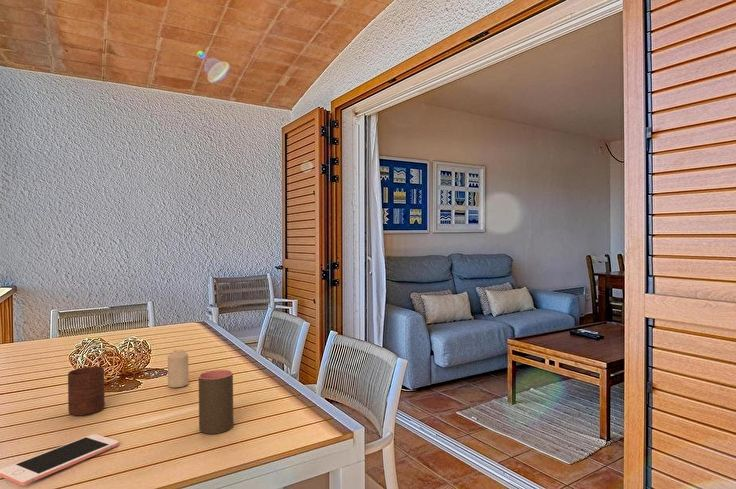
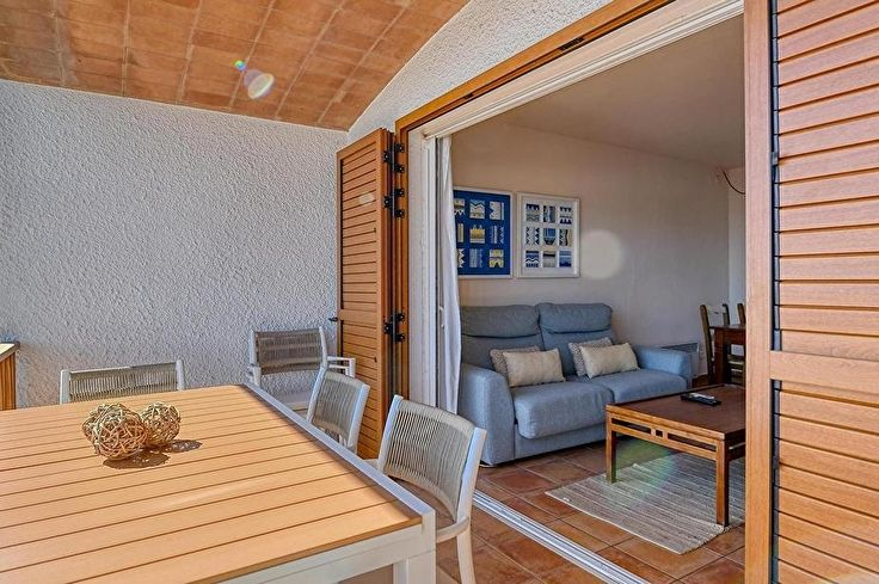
- cup (83, 389)
- cup (216, 400)
- candle (178, 367)
- cell phone (62, 457)
